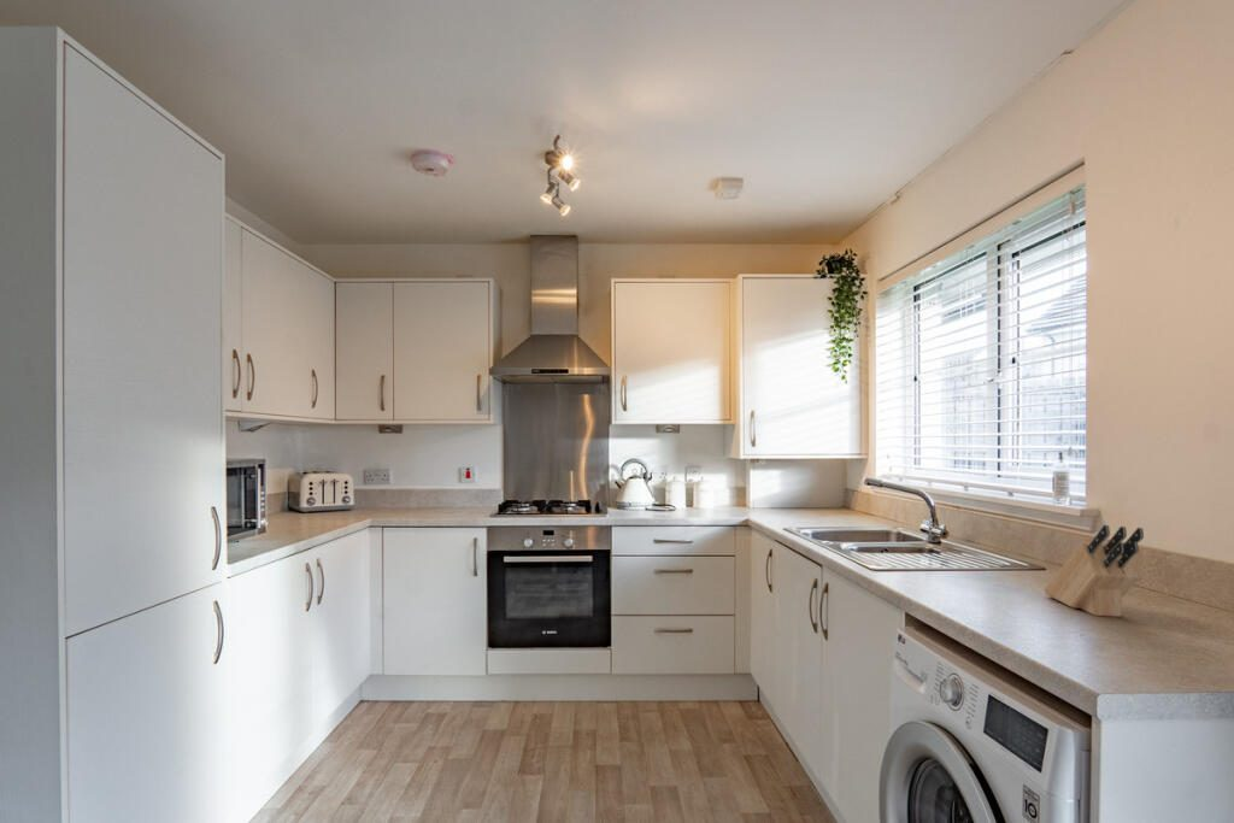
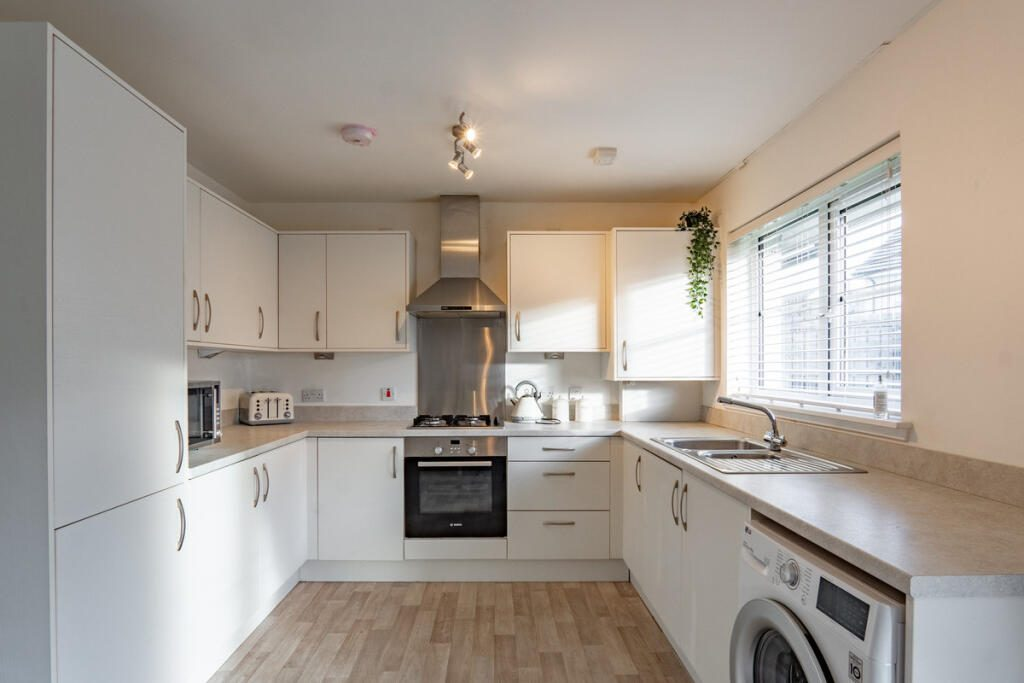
- knife block (1093, 563)
